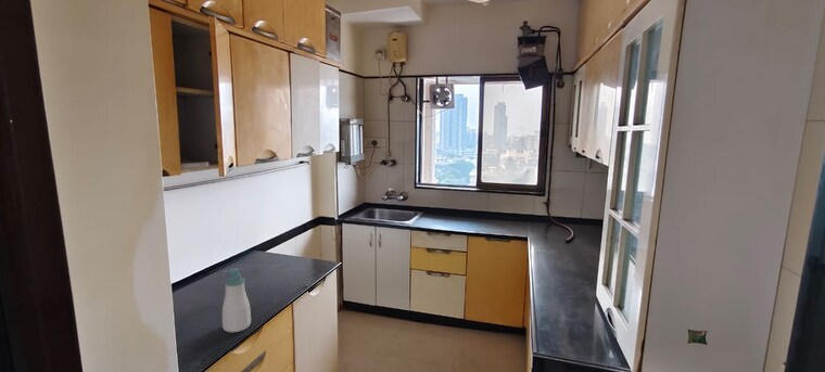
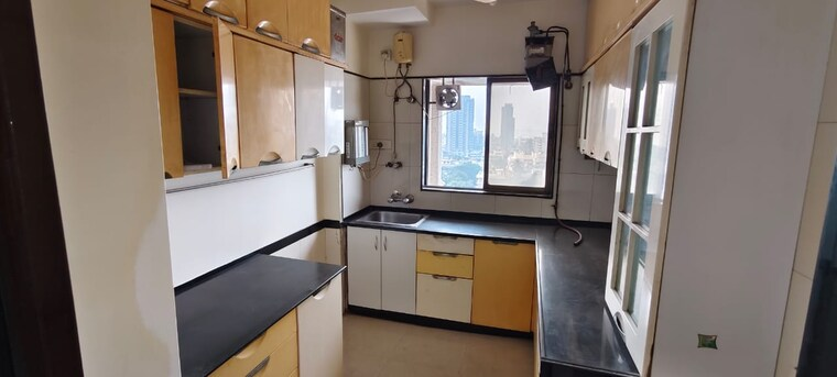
- soap bottle (236, 298)
